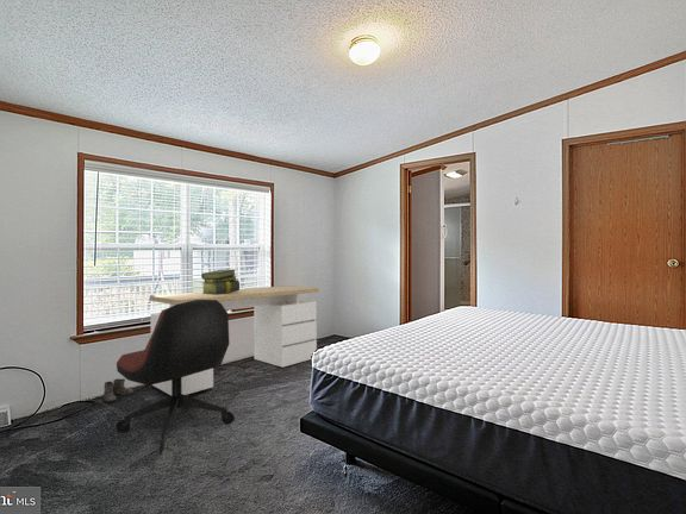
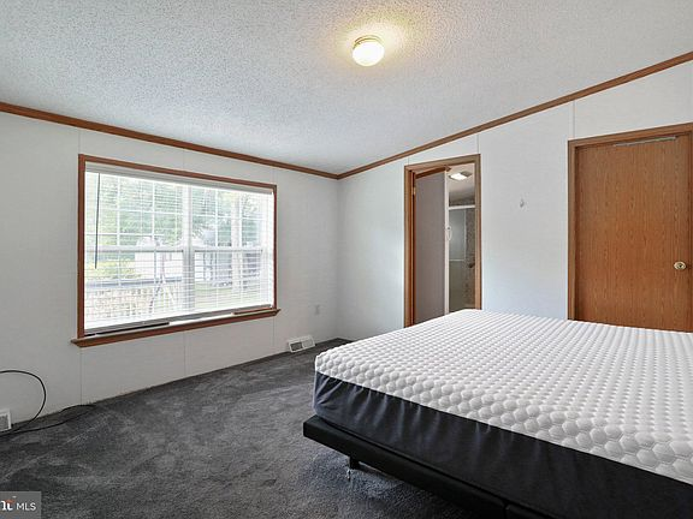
- desk (254, 327)
- office chair (176, 363)
- boots (116, 389)
- stack of books (220, 281)
